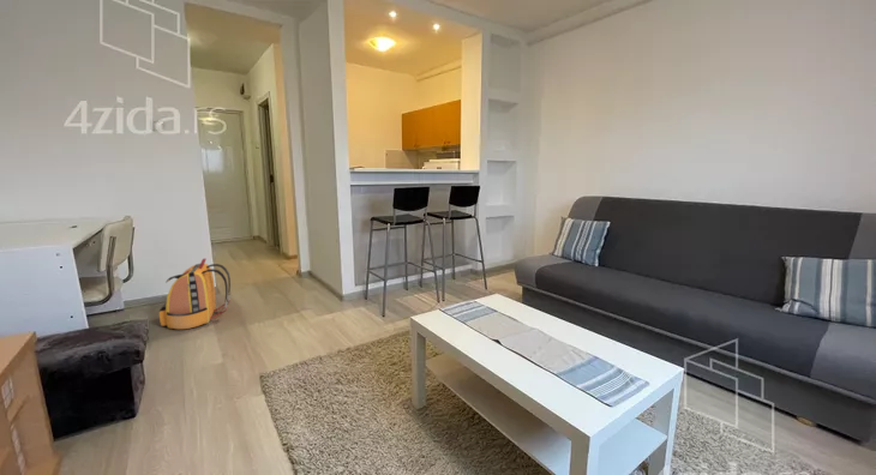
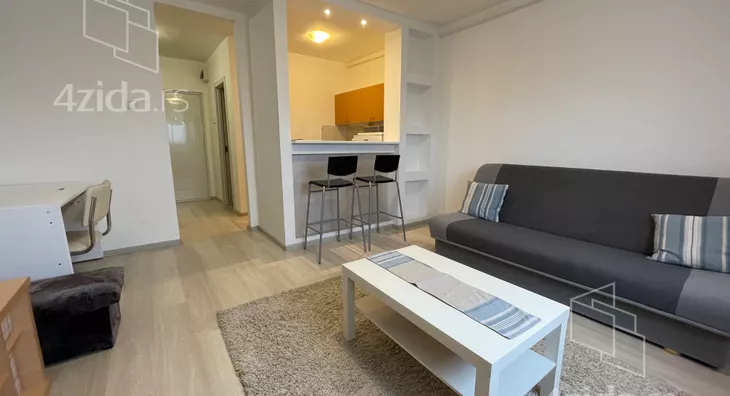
- backpack (194, 289)
